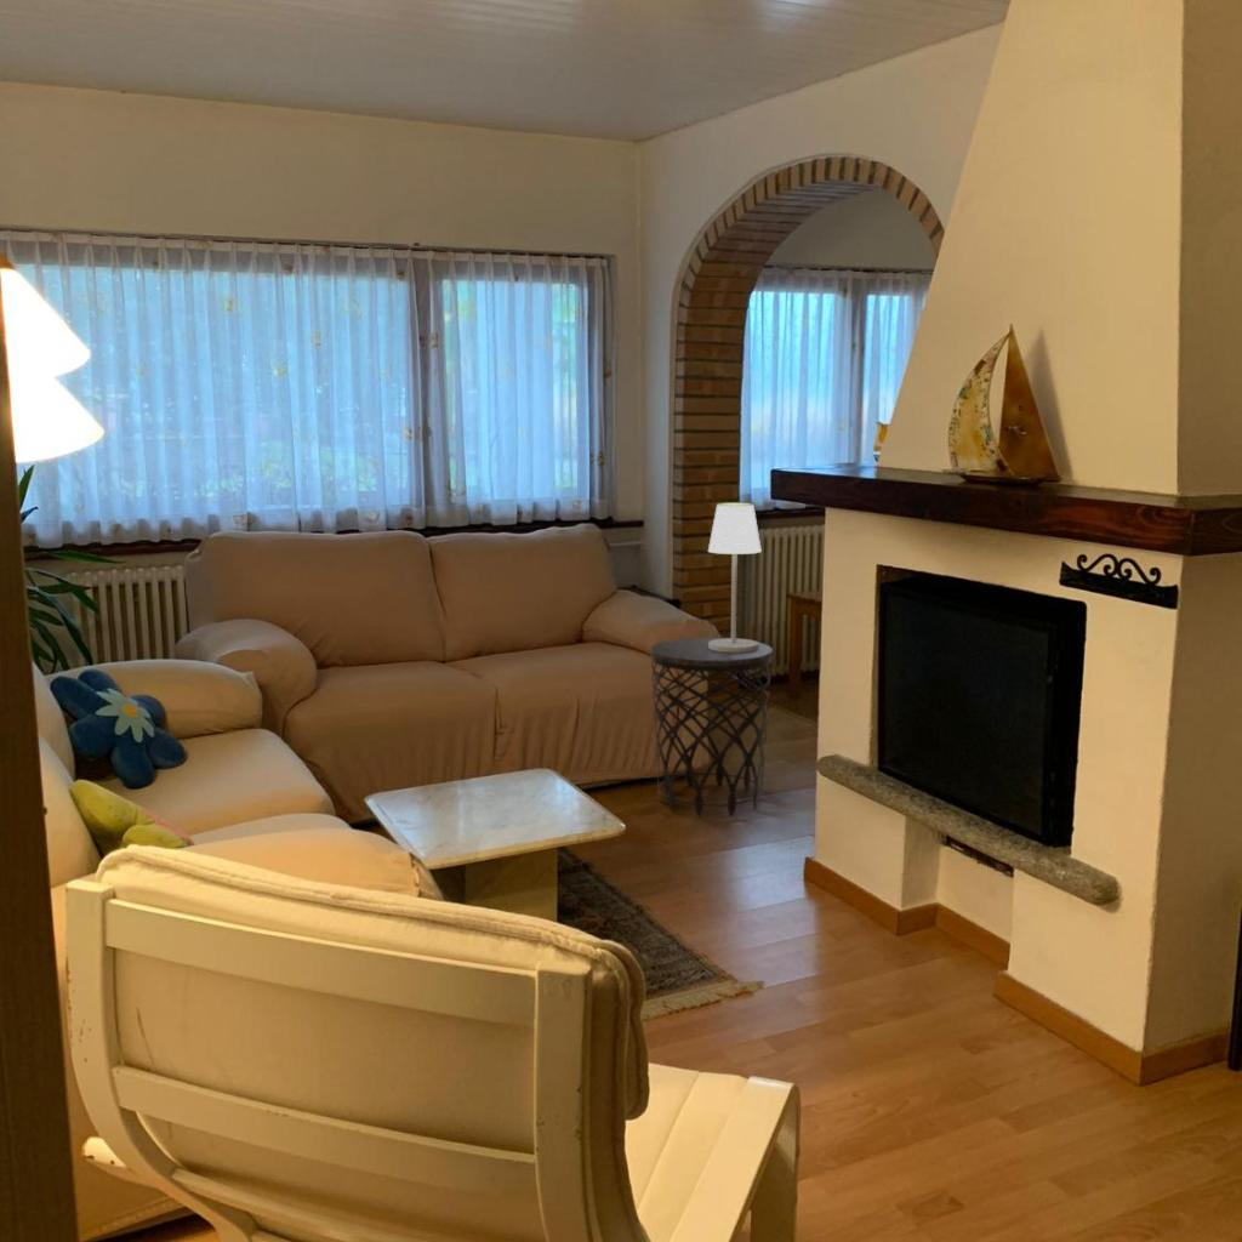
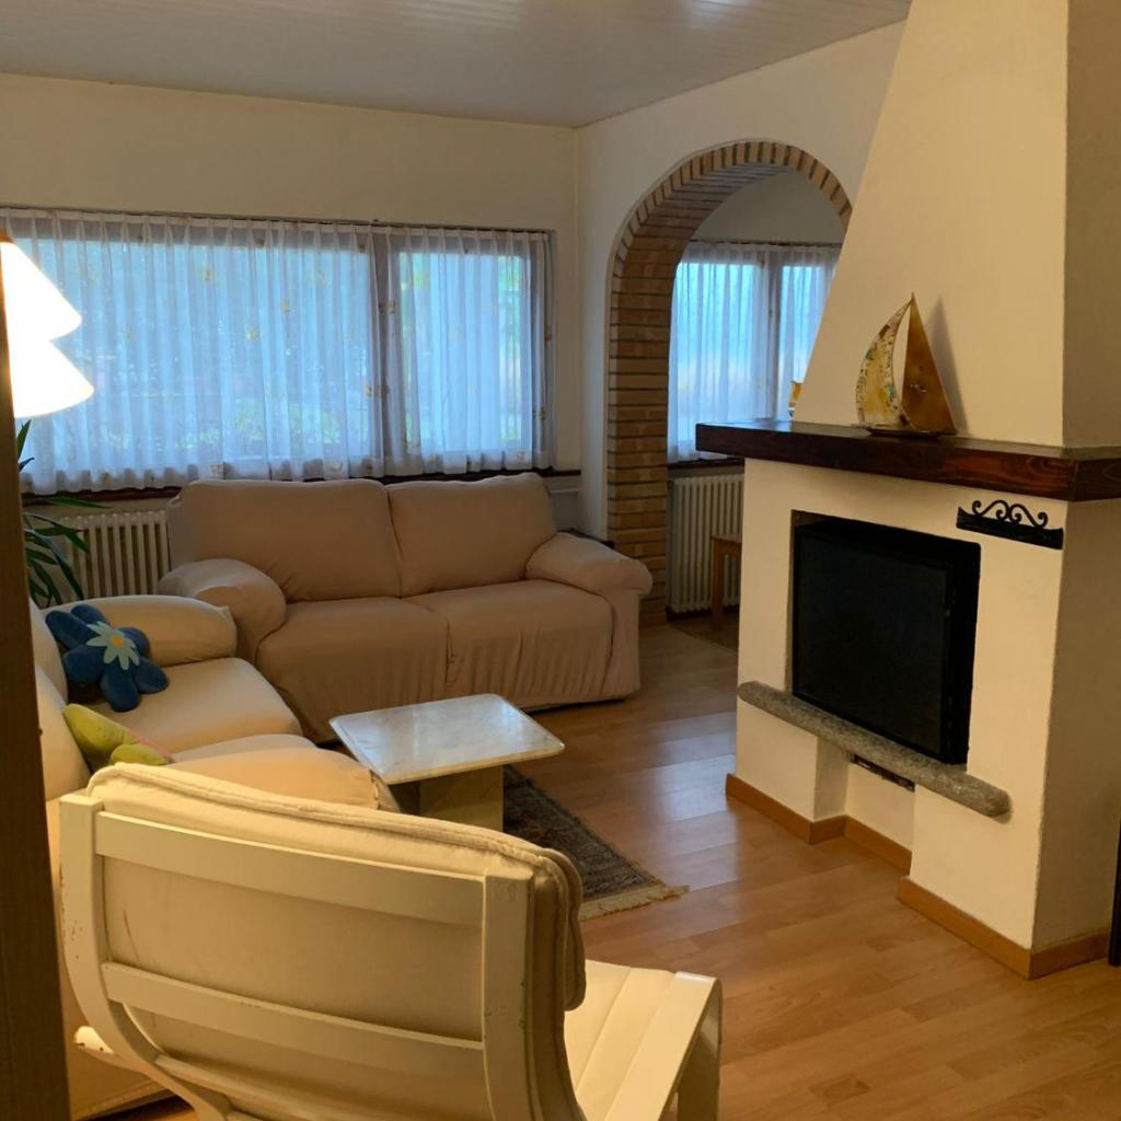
- side table (710, 725)
- table lamp (734, 575)
